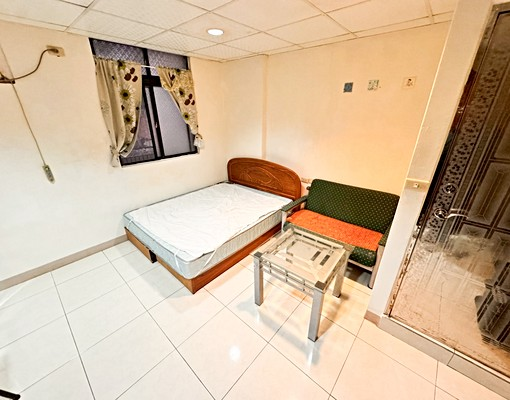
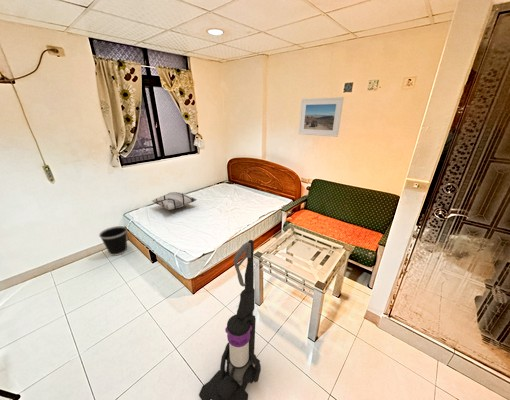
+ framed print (319, 117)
+ vacuum cleaner (234, 327)
+ wastebasket (115, 241)
+ decorative pillow (174, 200)
